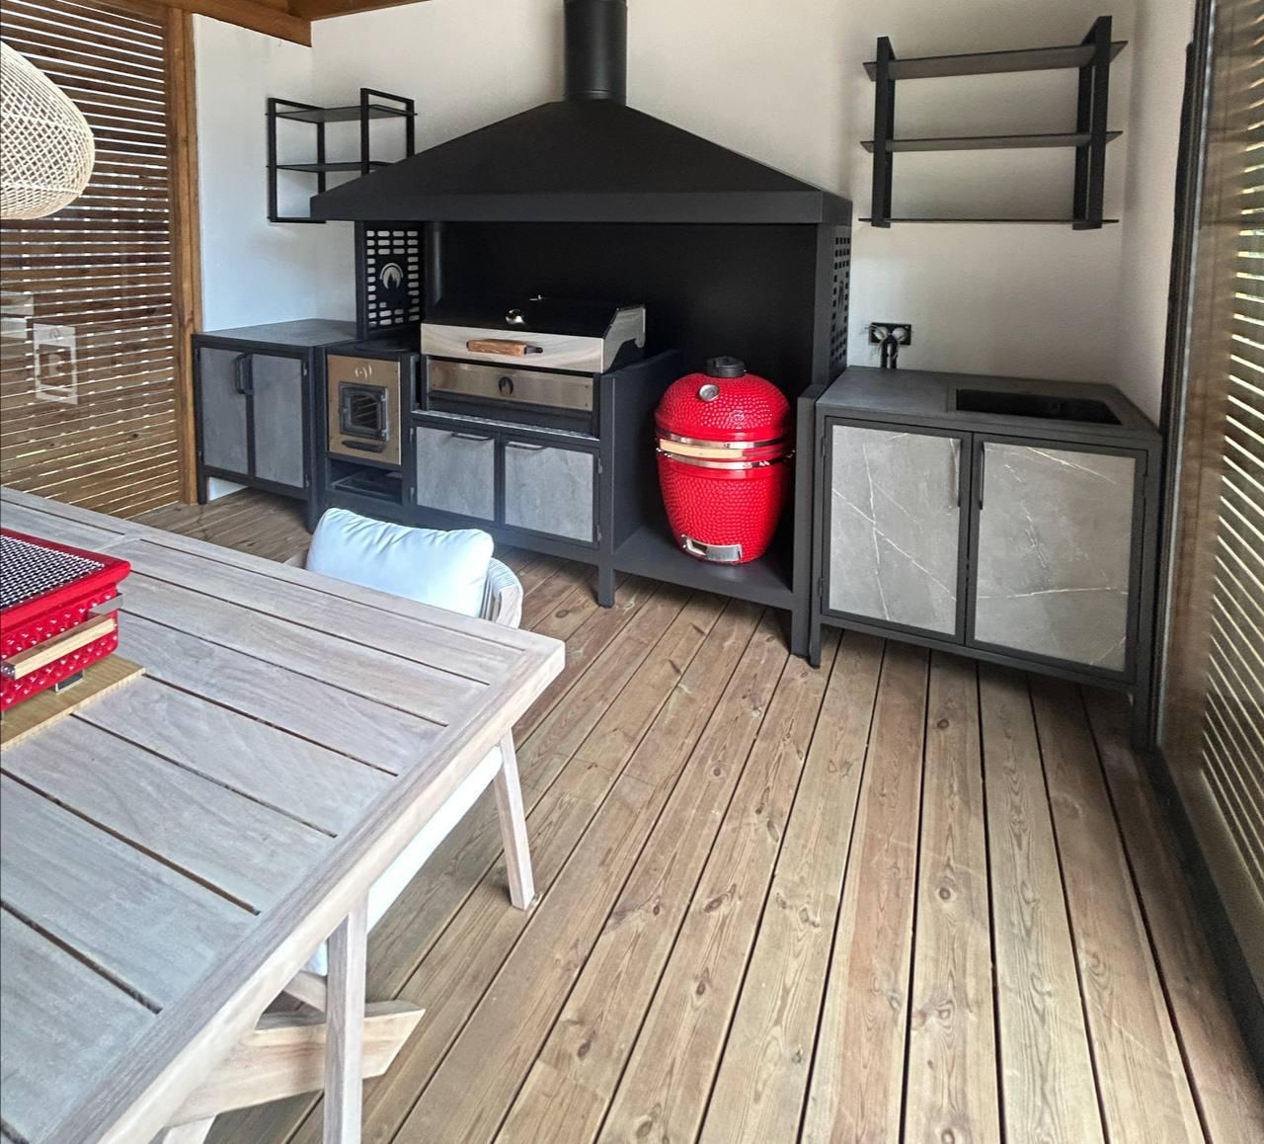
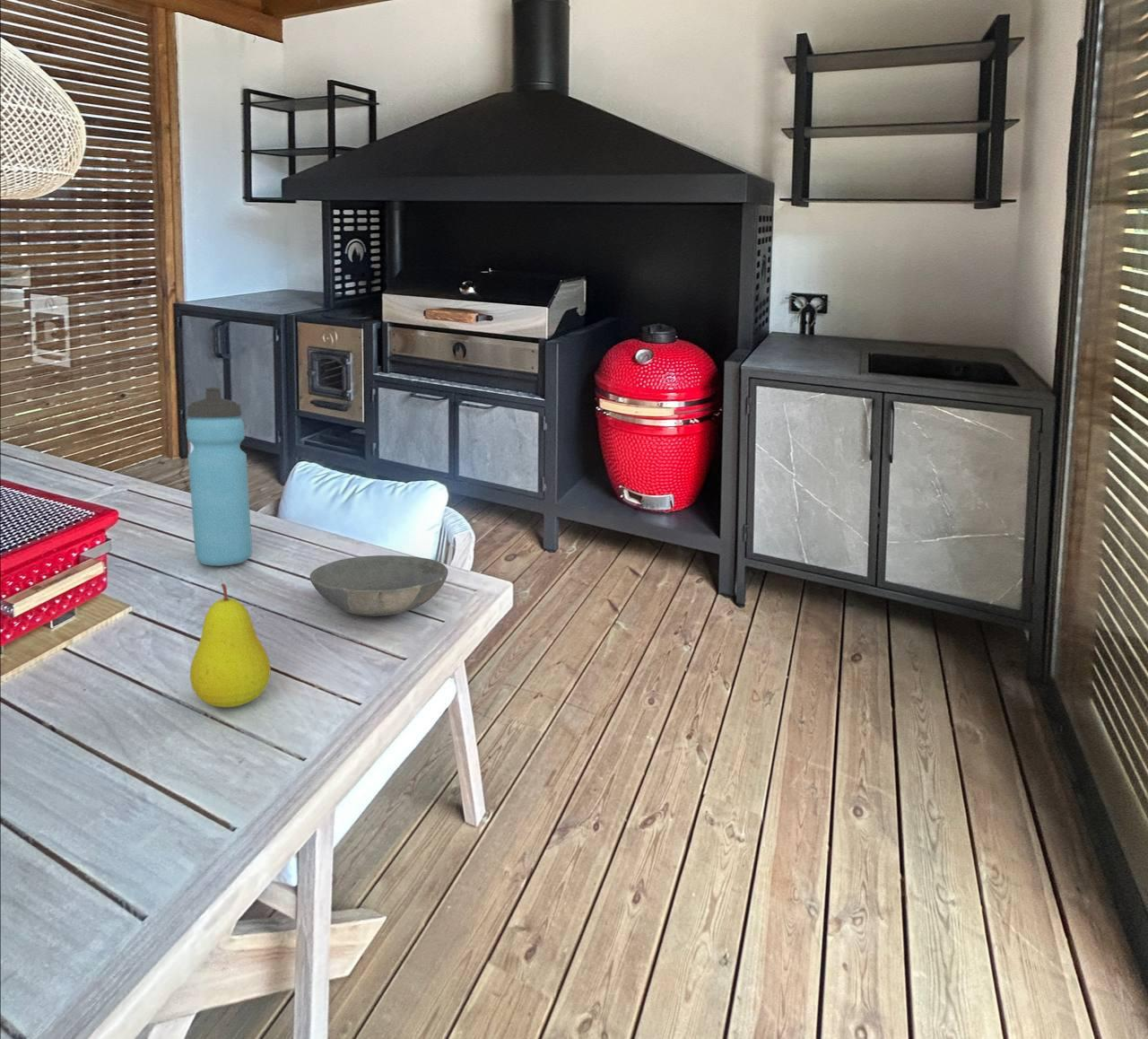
+ bowl (380, 589)
+ water bottle (218, 476)
+ fruit (229, 642)
